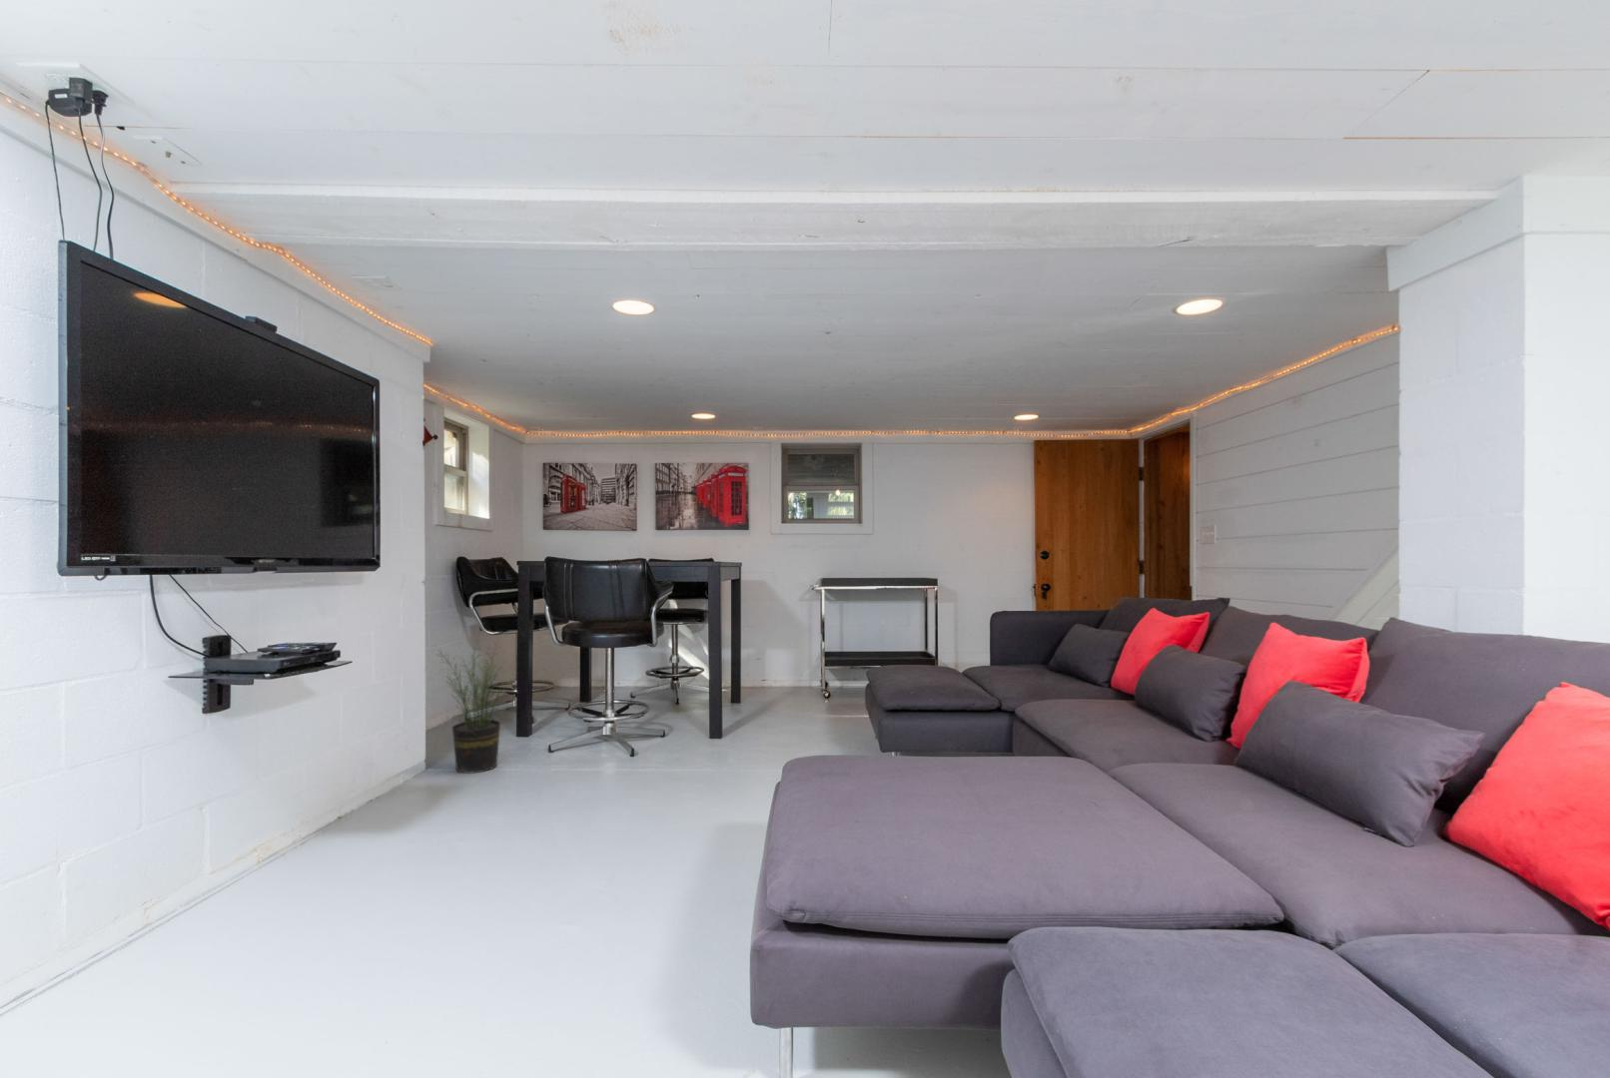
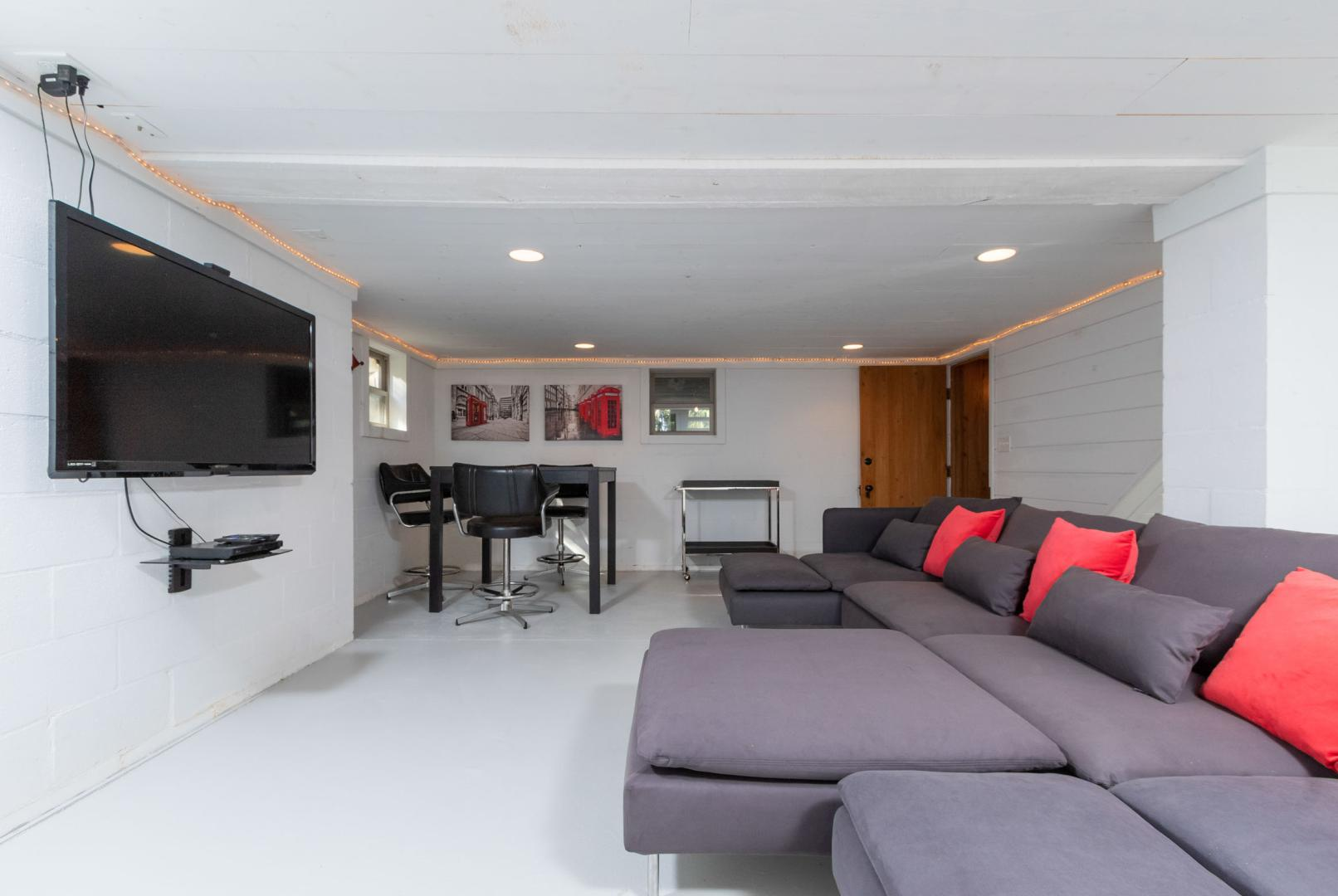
- potted plant (472, 705)
